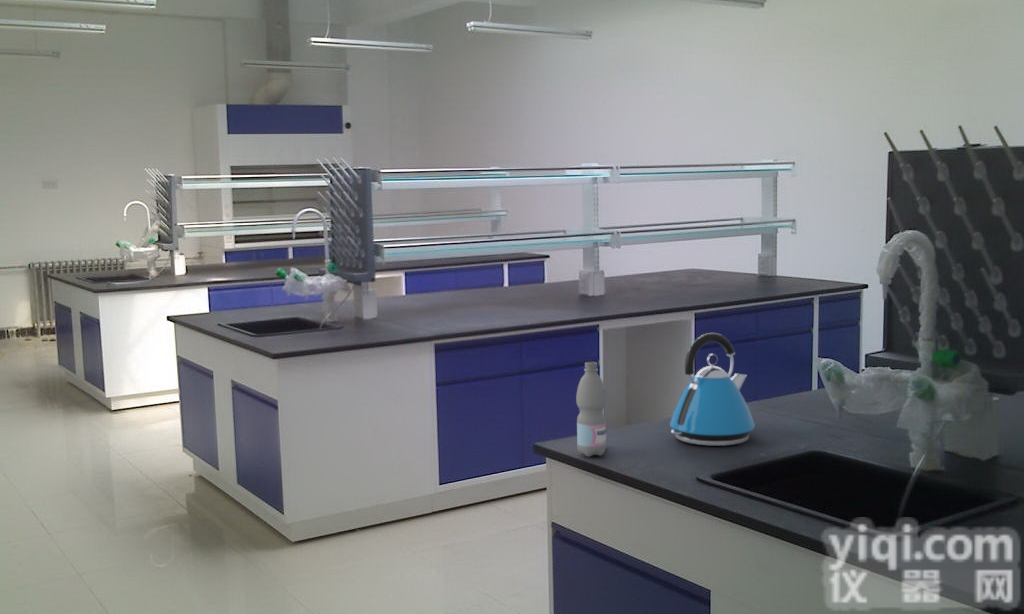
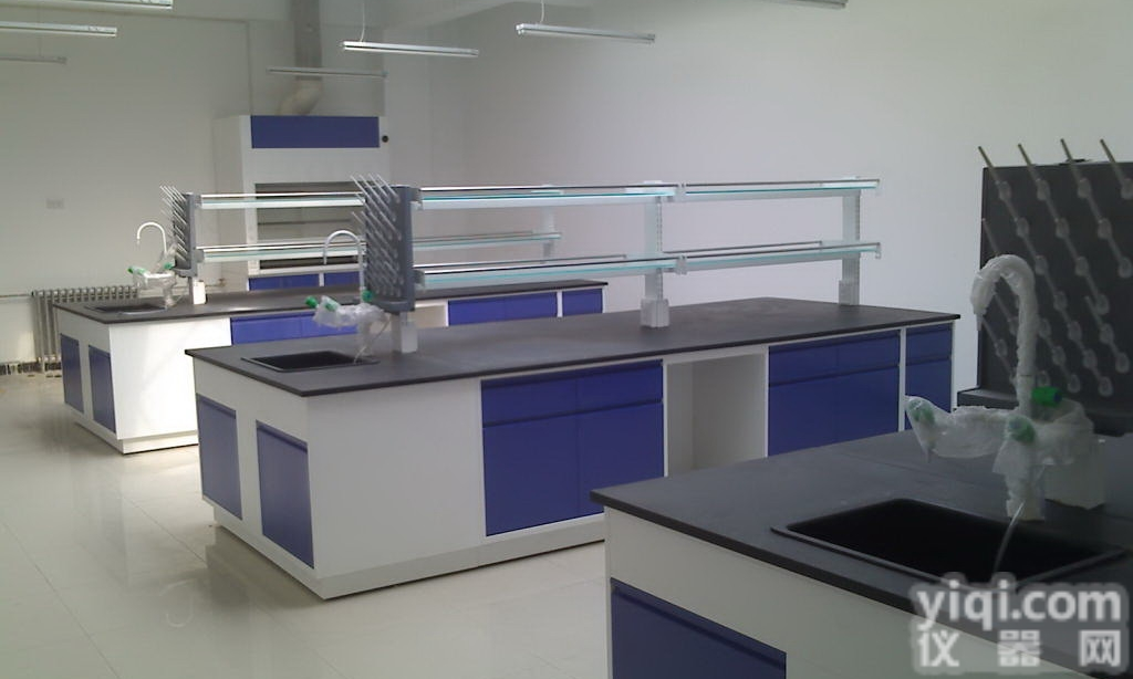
- kettle (709, 385)
- water bottle (594, 406)
